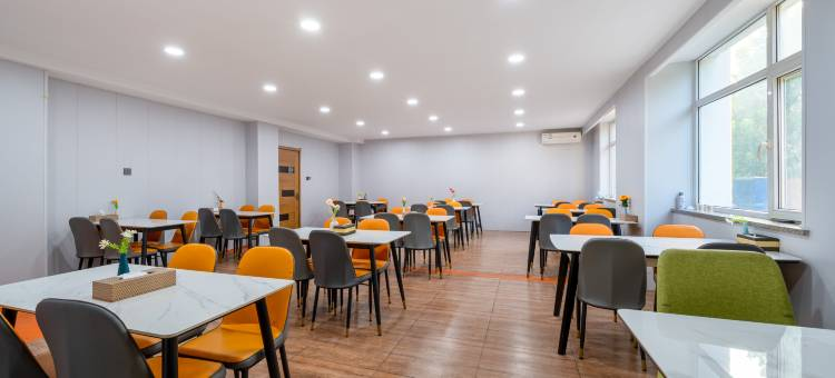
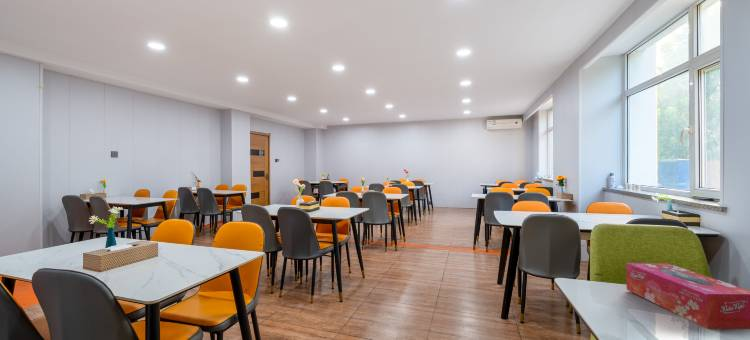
+ tissue box (684, 291)
